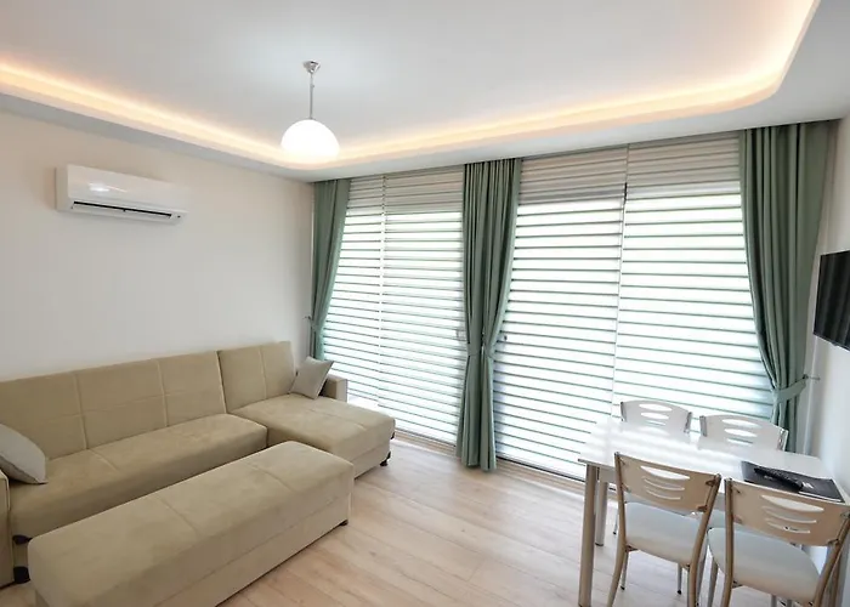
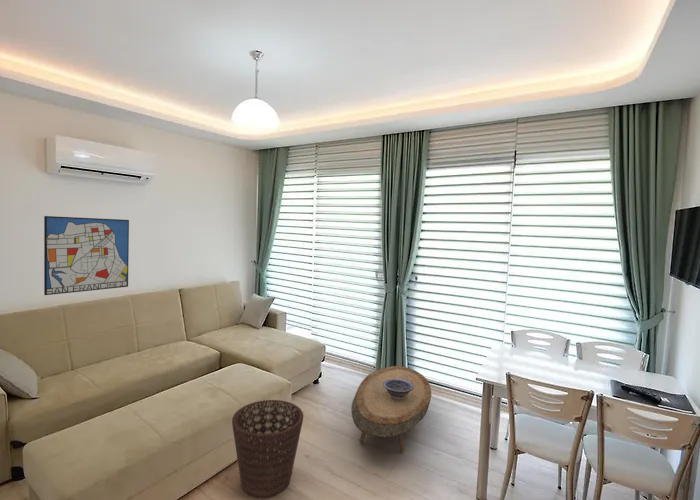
+ basket (267, 448)
+ wall art (90, 254)
+ decorative bowl (398, 390)
+ coffee table (392, 406)
